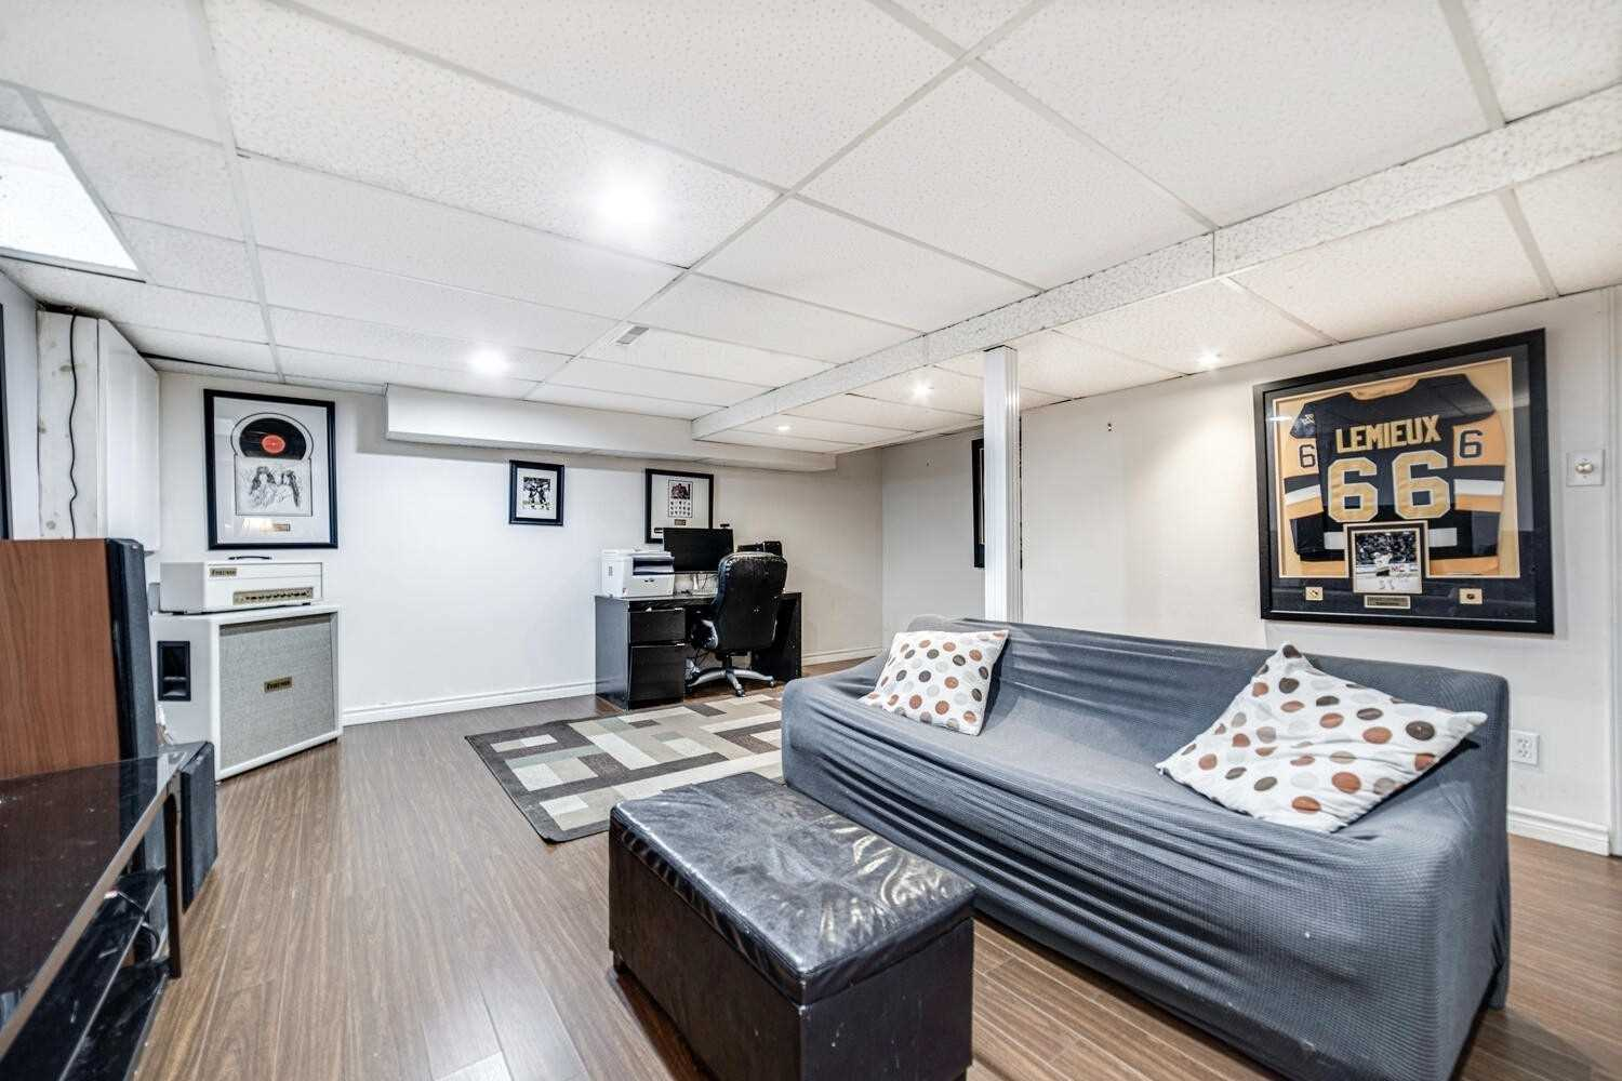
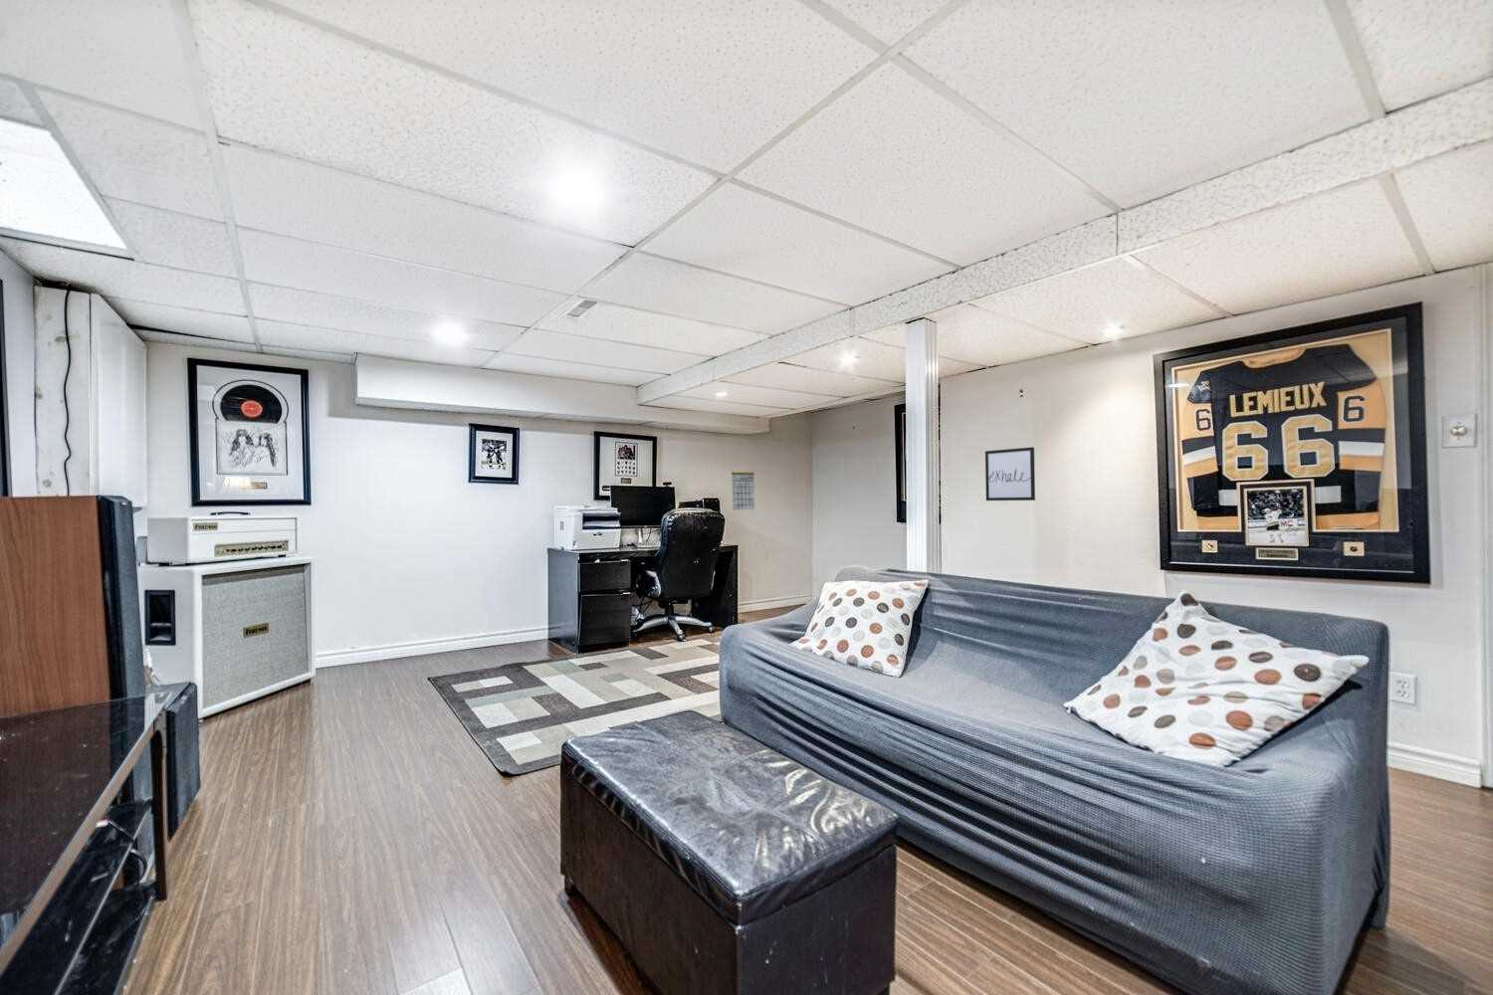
+ wall art (1010, 474)
+ calendar (742, 486)
